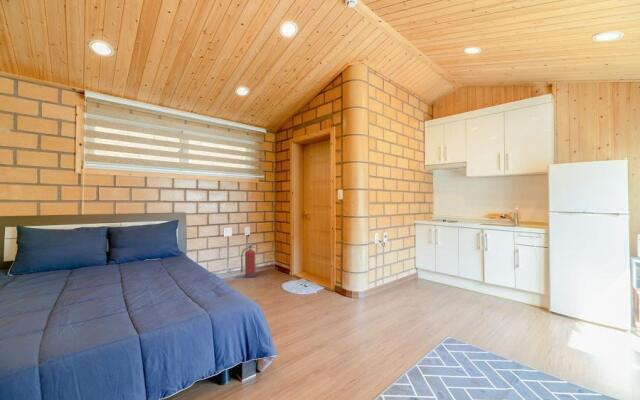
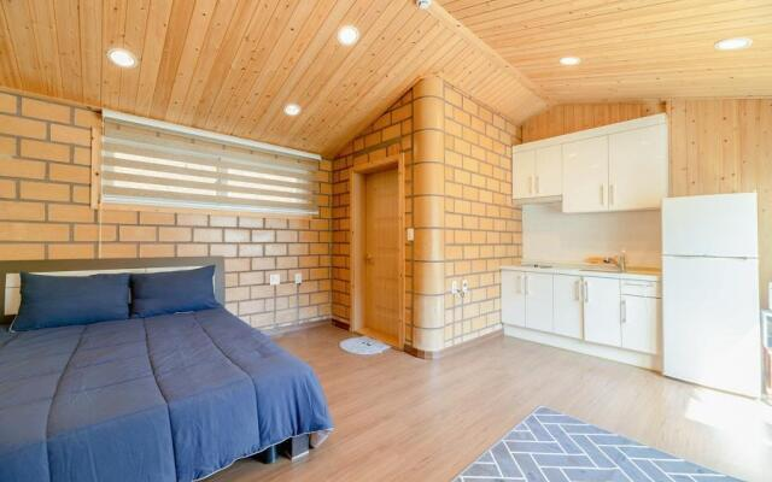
- fire extinguisher (248, 260)
